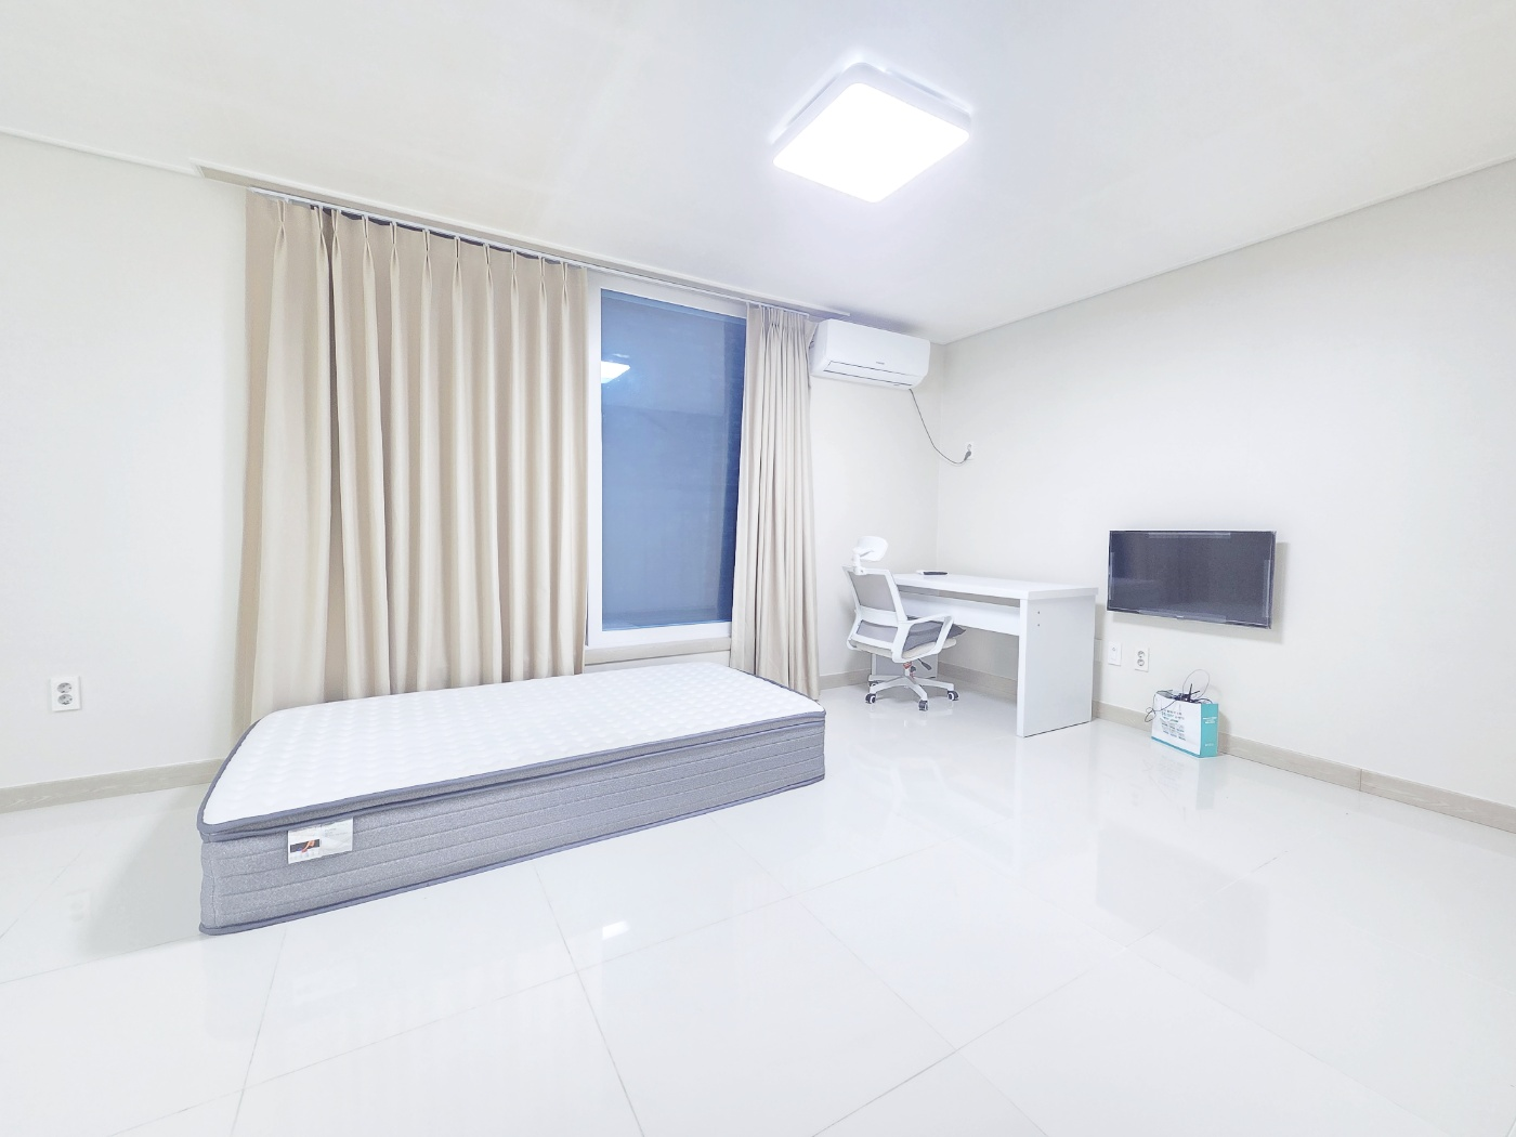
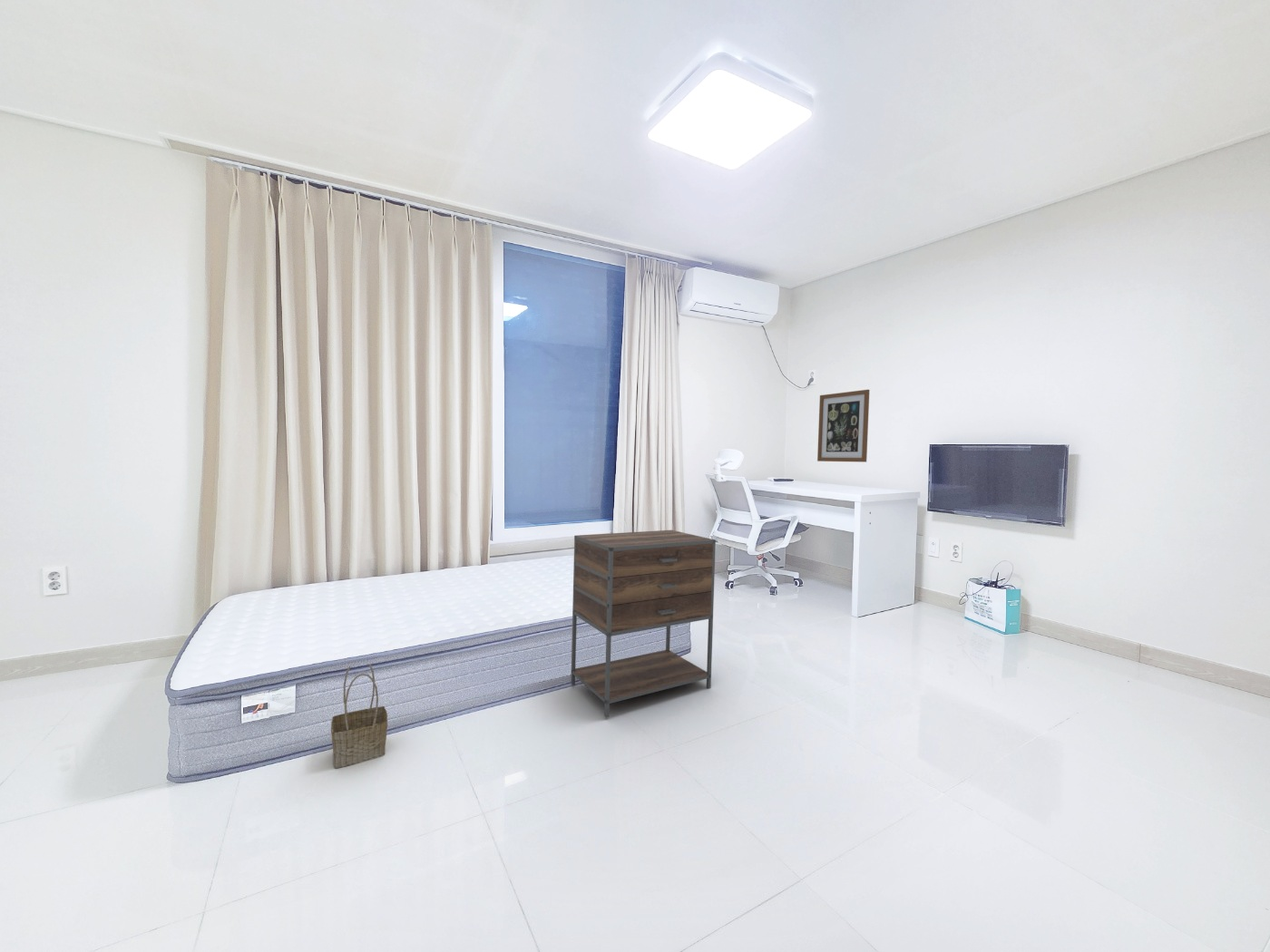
+ nightstand (644, 613)
+ wall art (842, 427)
+ basket (359, 710)
